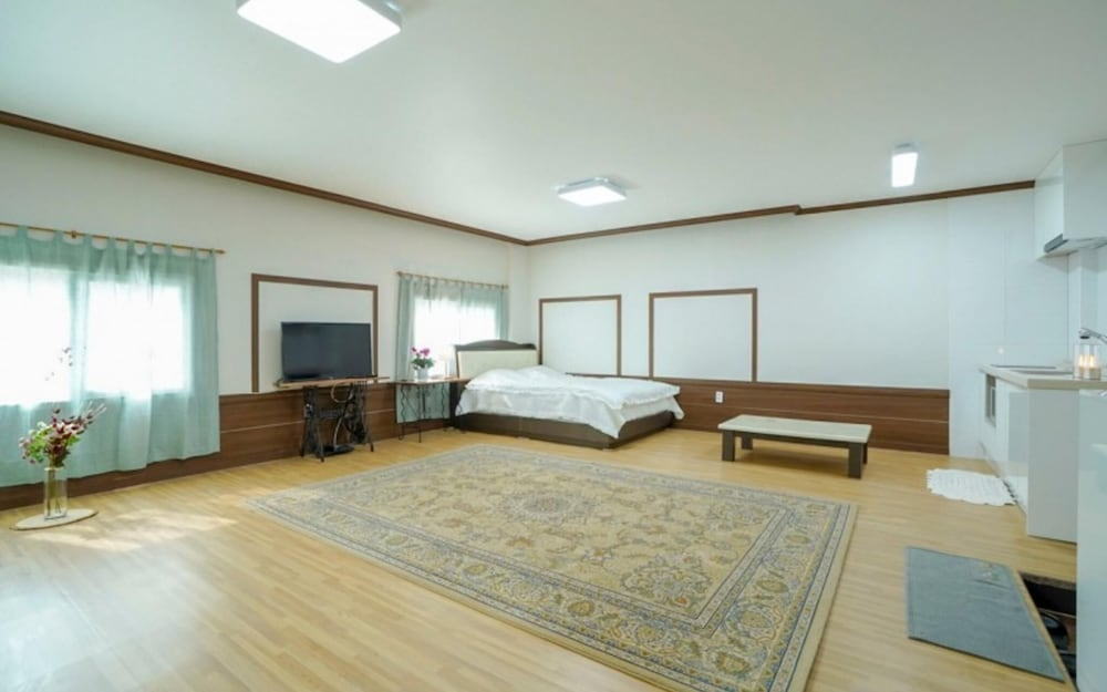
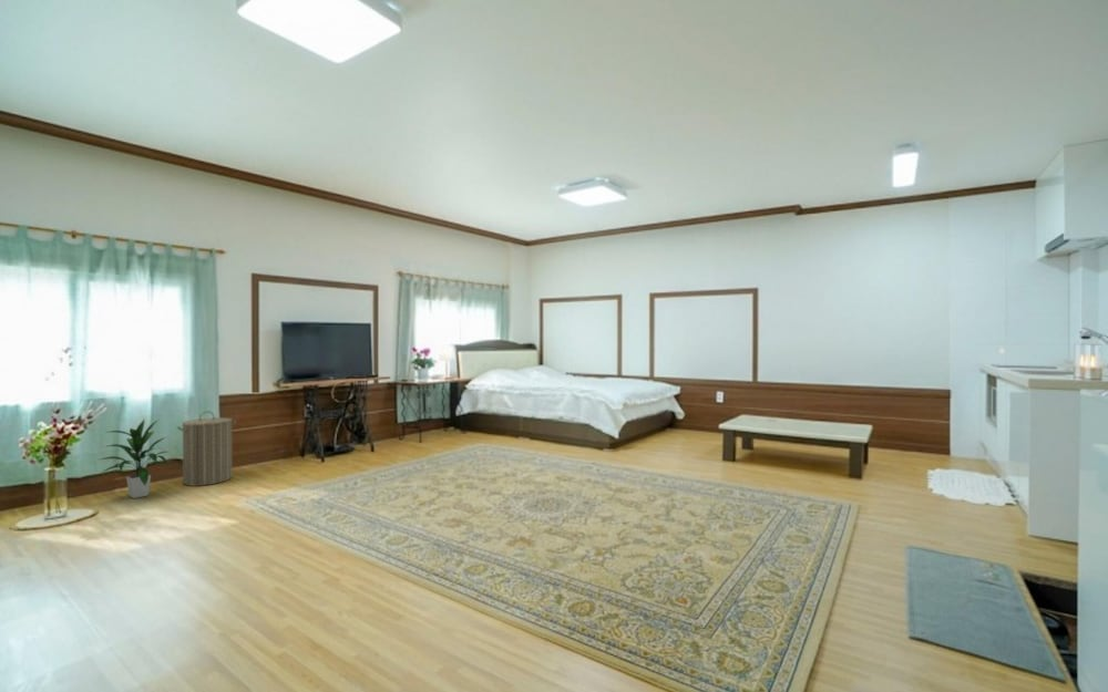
+ laundry hamper (207, 445)
+ indoor plant (137, 457)
